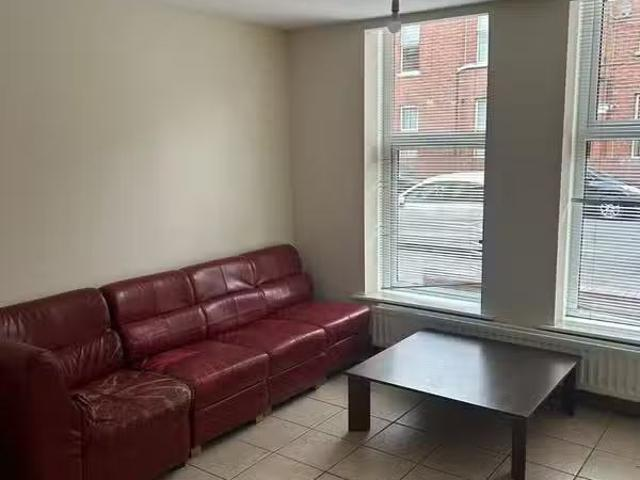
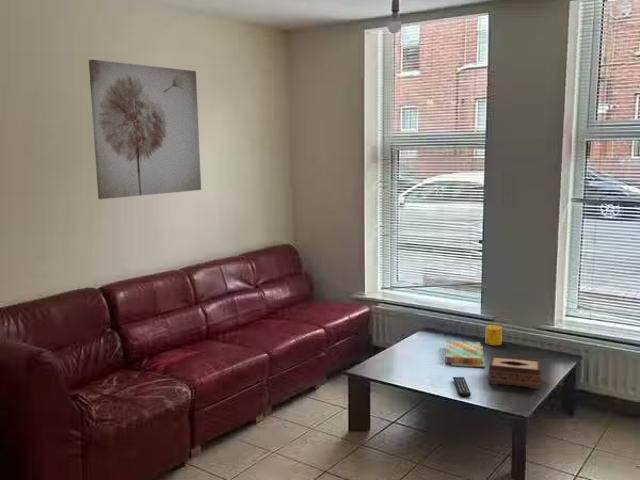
+ cup (493, 335)
+ board game (464, 352)
+ wall art (150, 131)
+ tissue box (514, 371)
+ remote control (461, 386)
